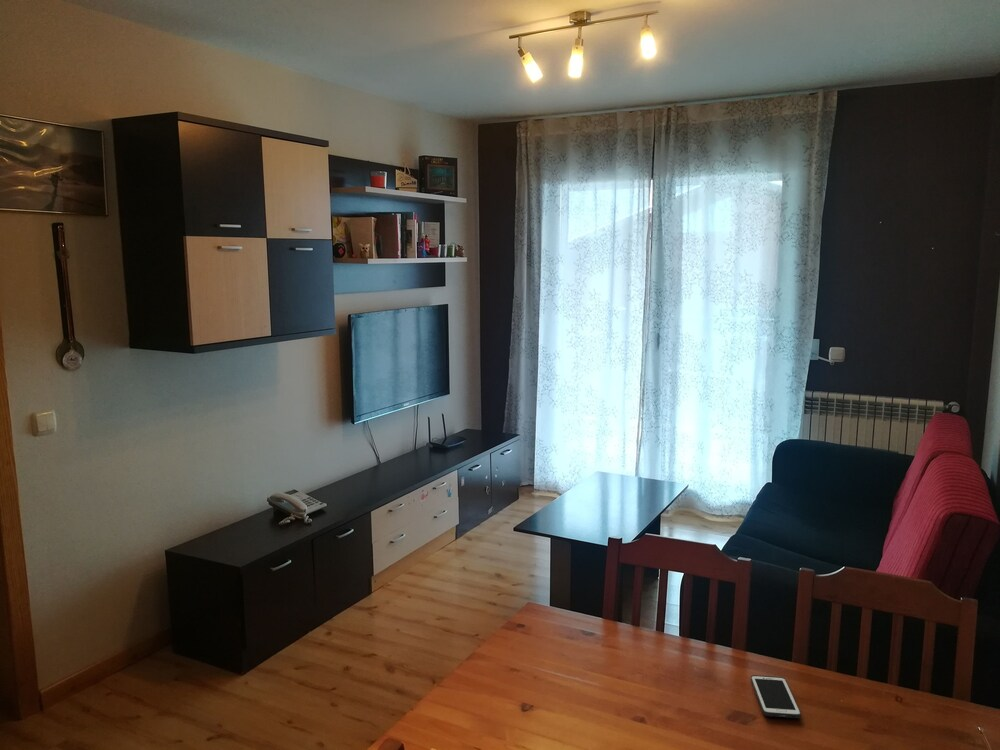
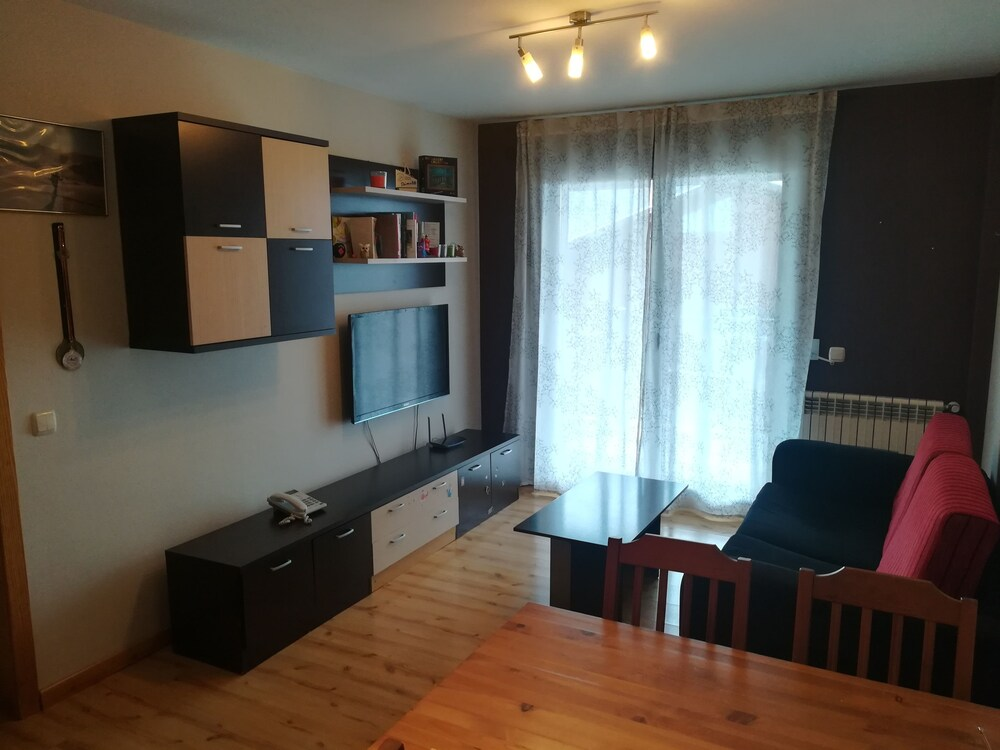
- cell phone (774, 695)
